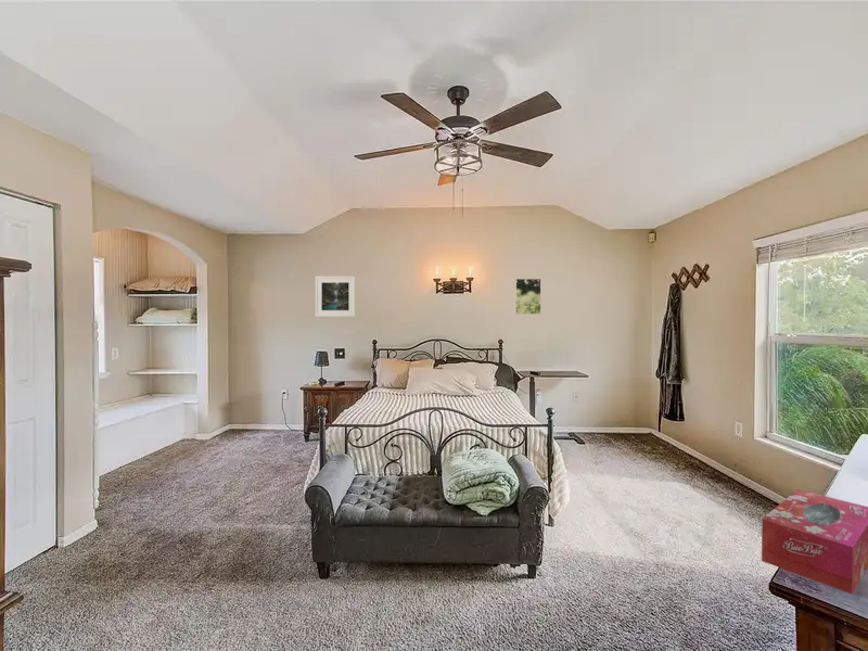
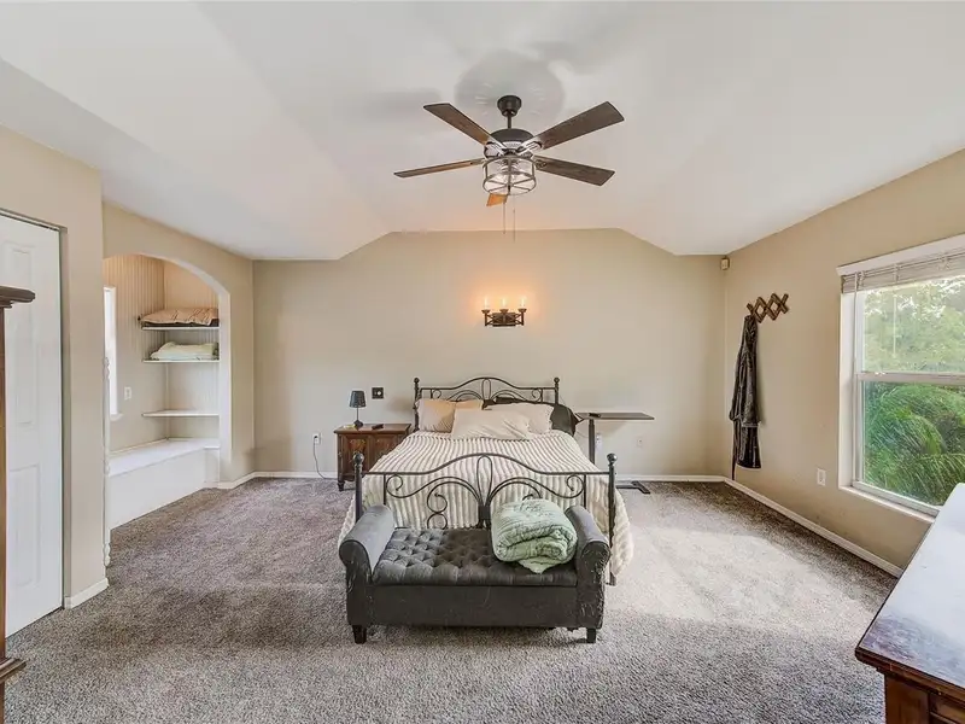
- tissue box (820, 534)
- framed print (335, 296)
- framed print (527, 296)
